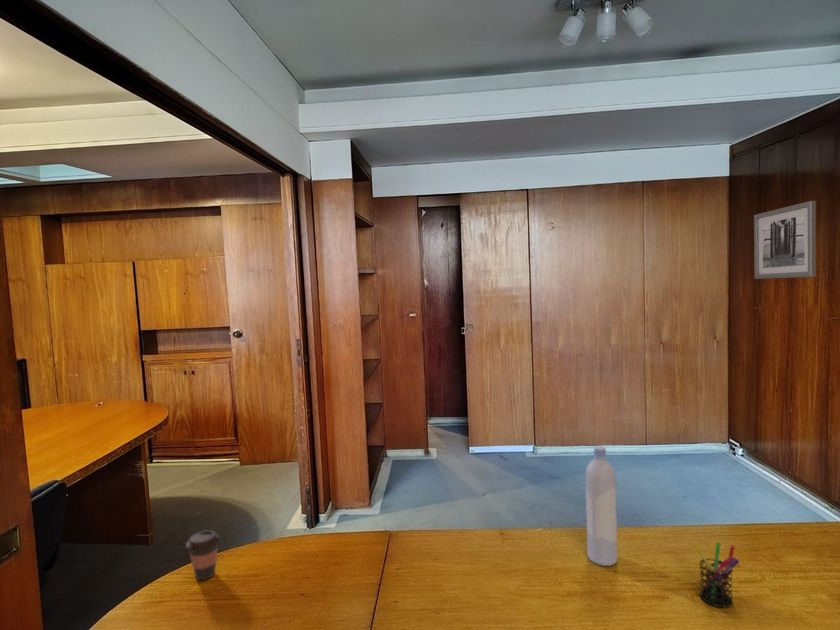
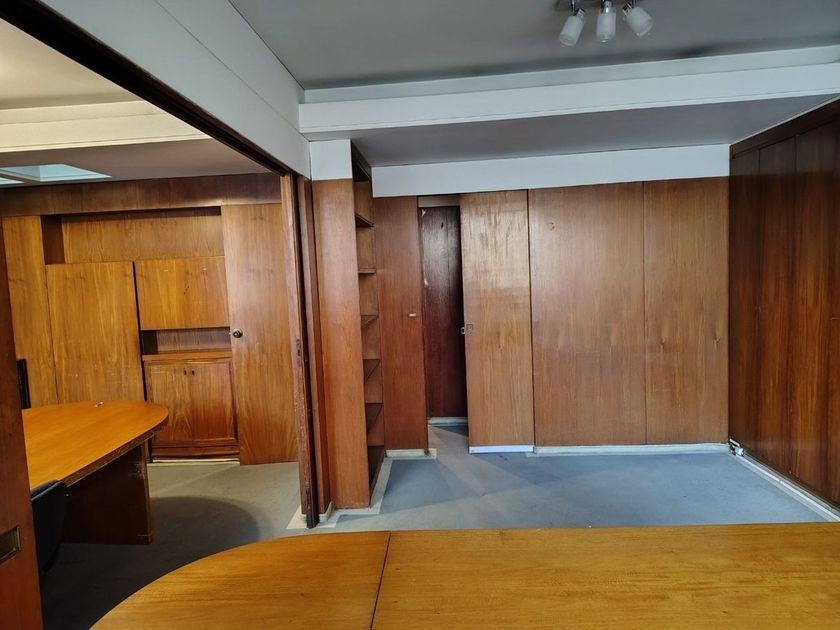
- pen holder (718, 569)
- coffee cup (204, 555)
- bottle (601, 503)
- wall art (782, 243)
